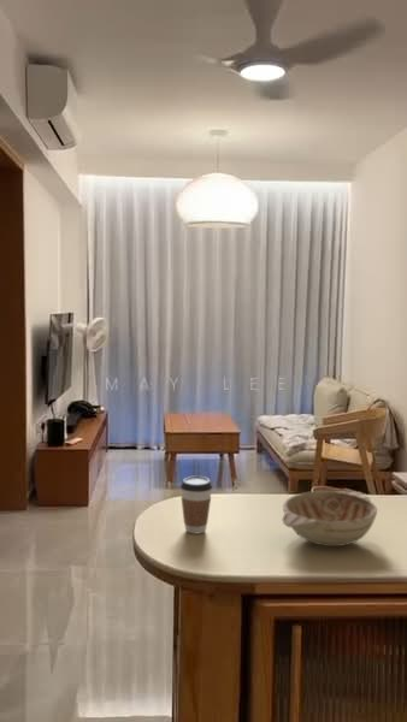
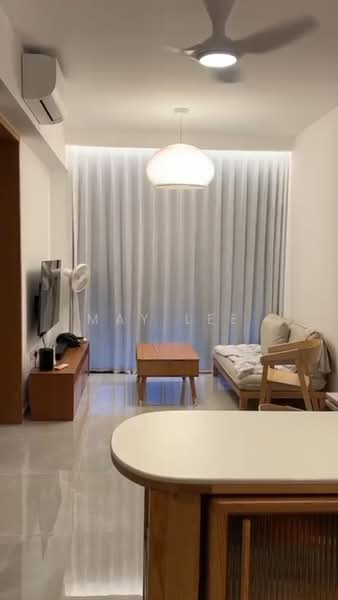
- decorative bowl (329, 521)
- coffee cup (195, 504)
